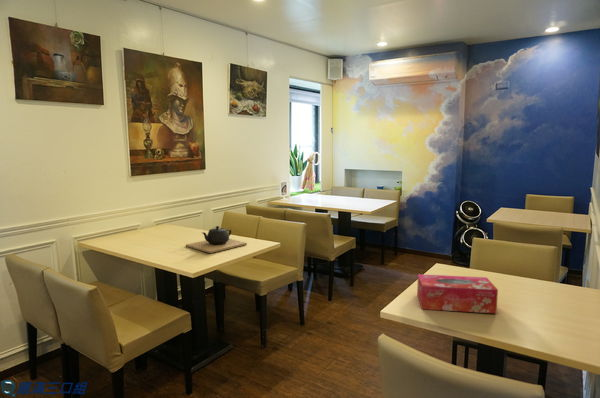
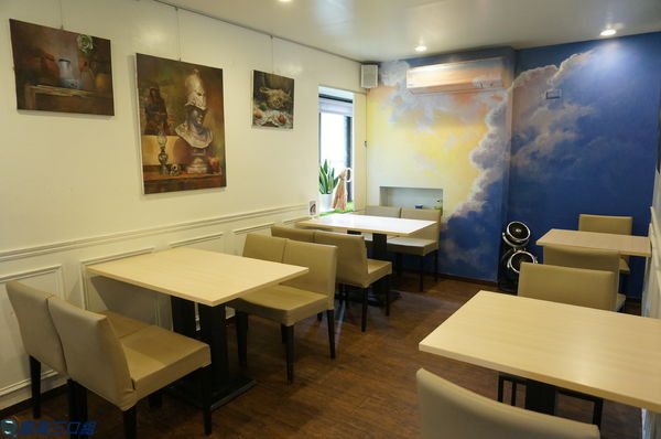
- teapot (216, 235)
- tissue box (455, 292)
